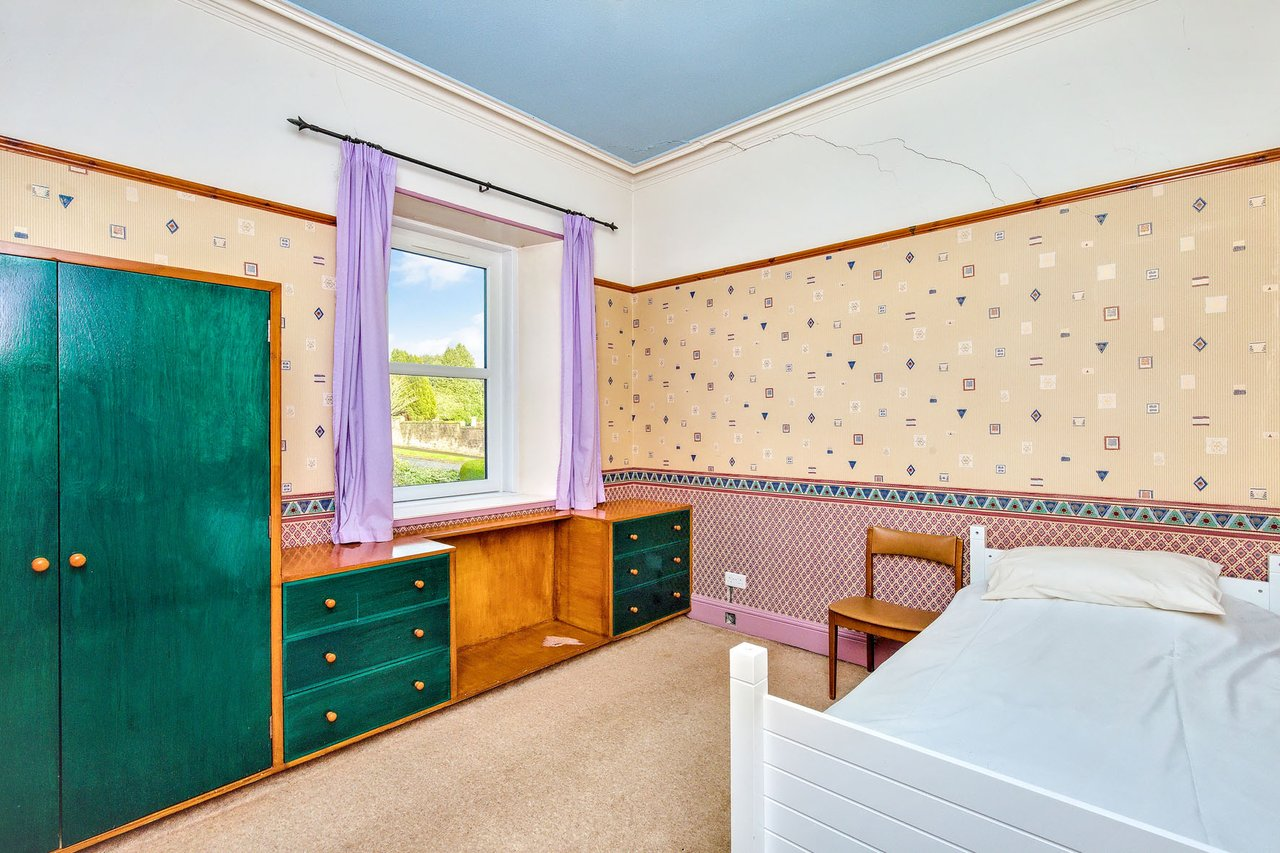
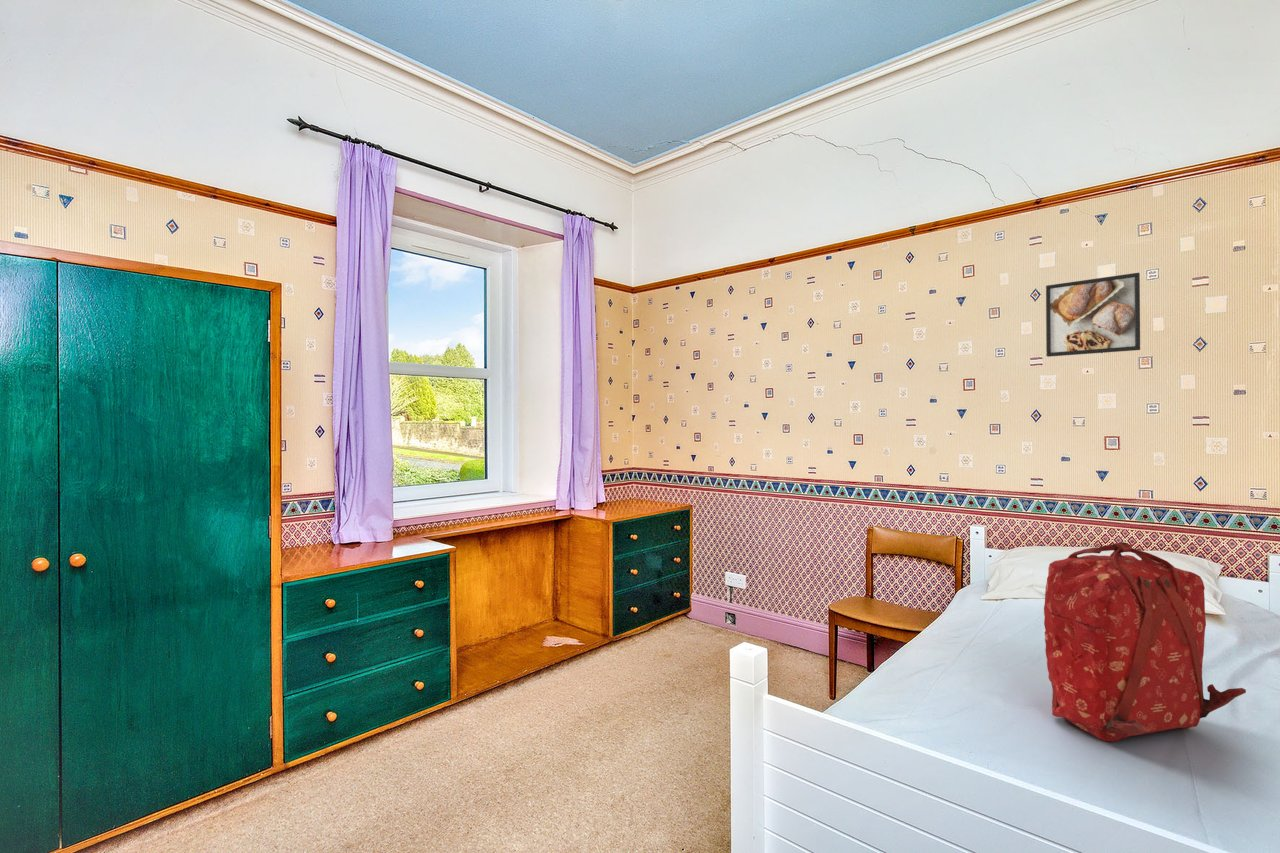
+ backpack (1137, 636)
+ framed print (1091, 316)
